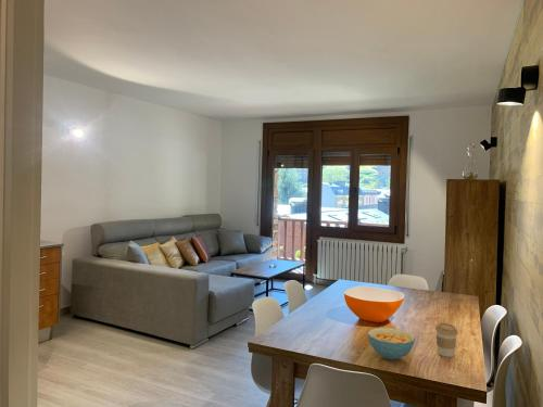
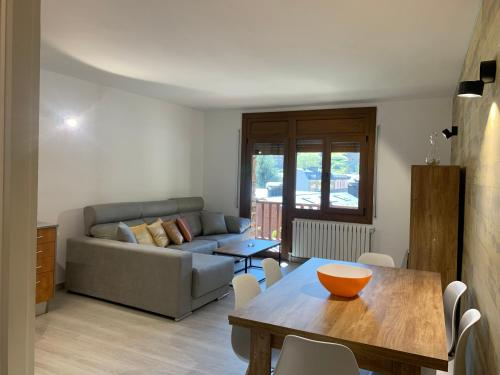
- cereal bowl (390, 345)
- coffee cup (445, 339)
